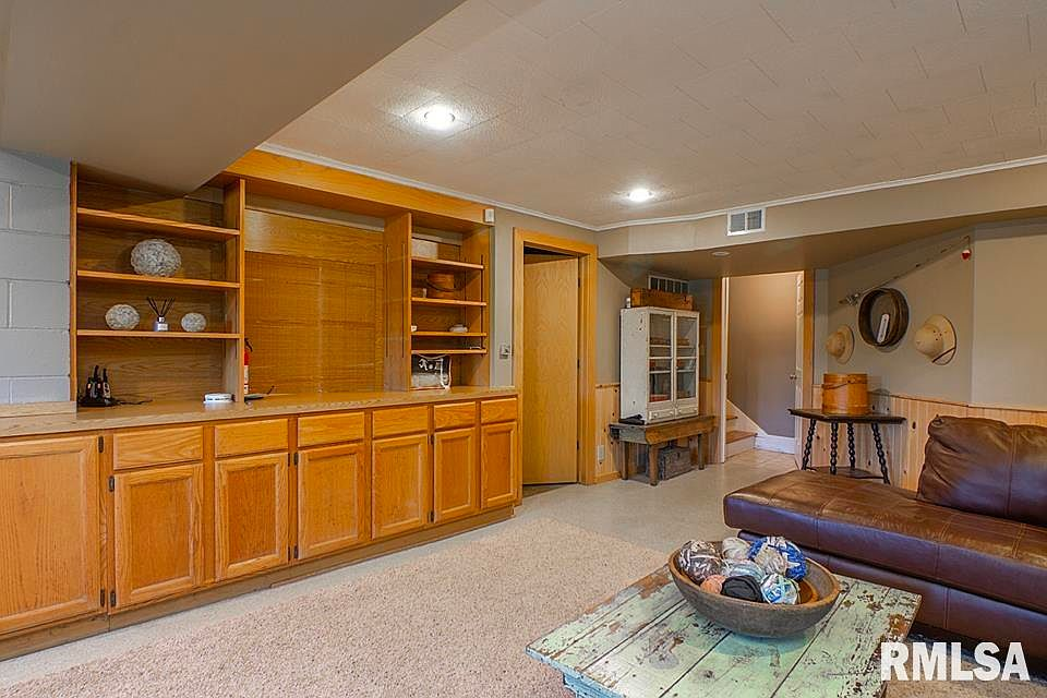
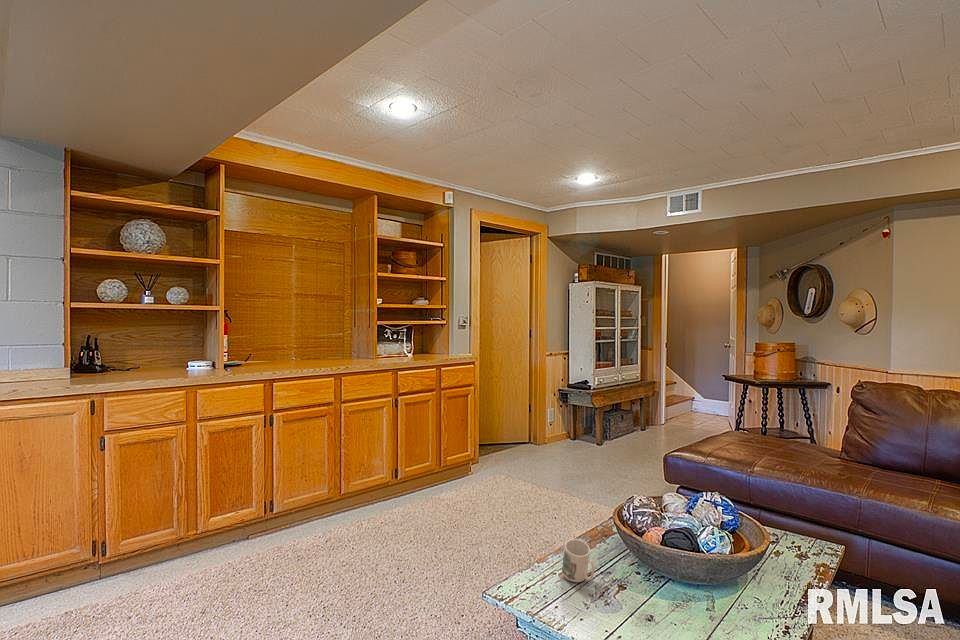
+ mug (579, 561)
